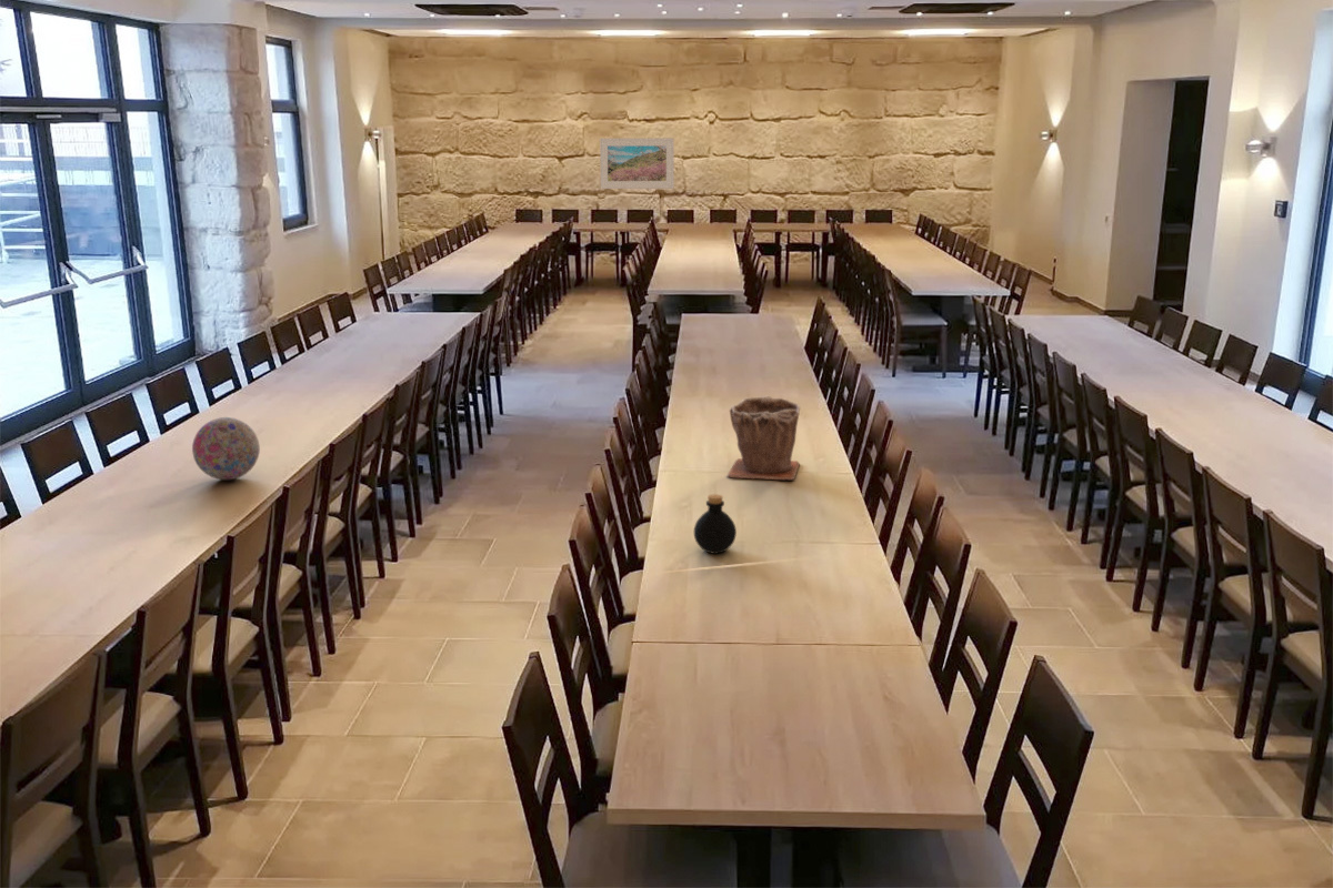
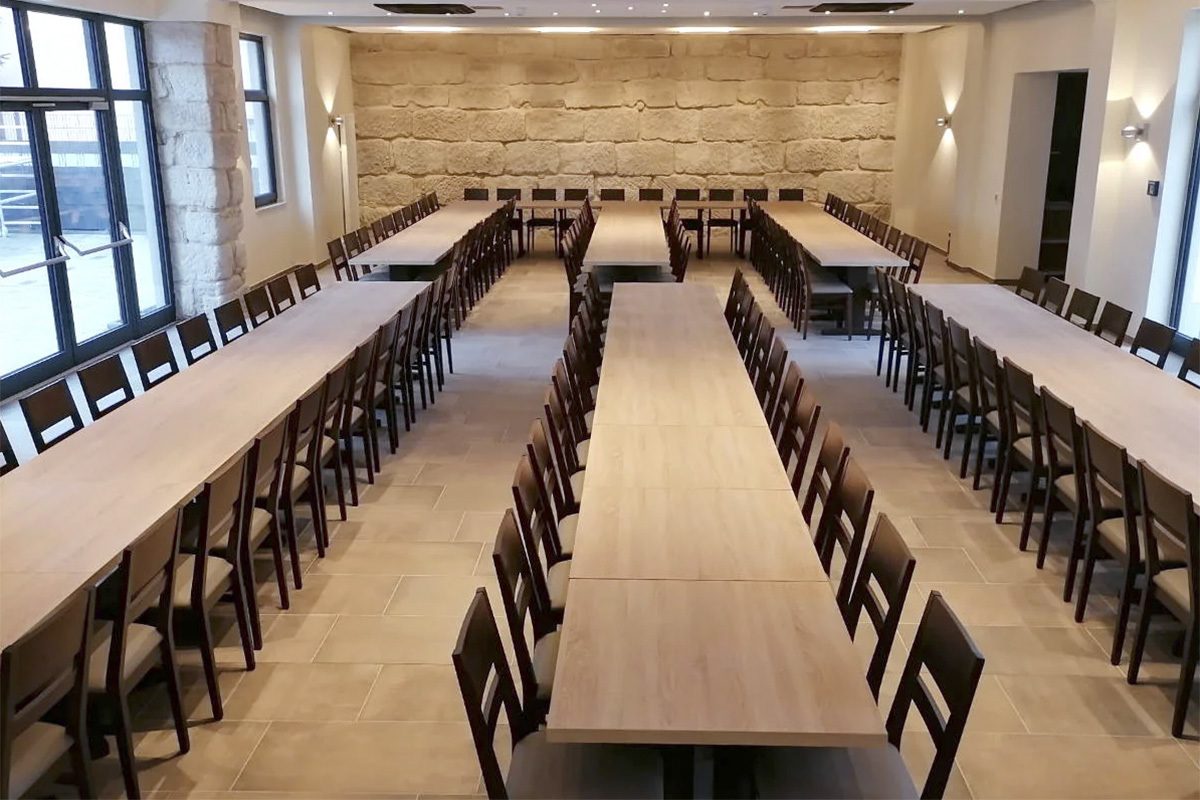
- bottle (714, 523)
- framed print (637, 163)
- plant pot (764, 436)
- decorative ball (225, 448)
